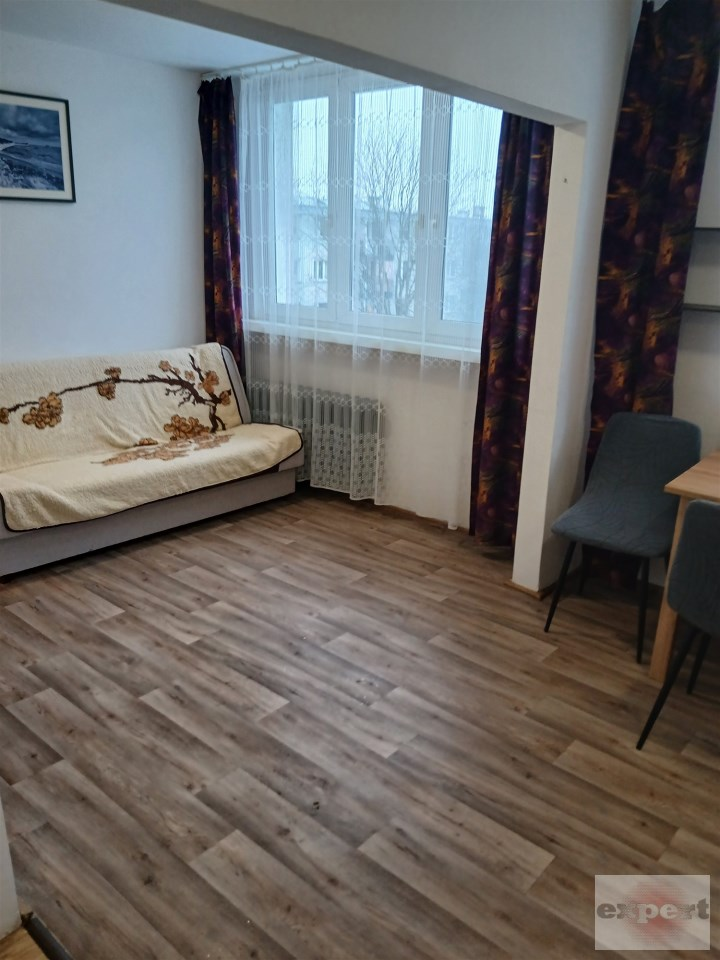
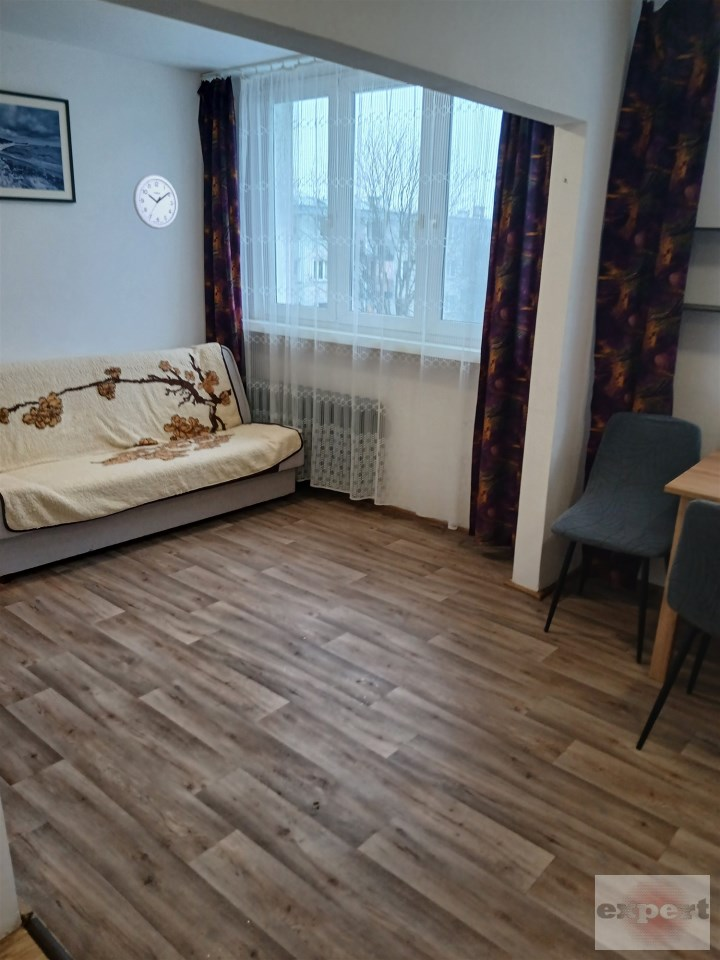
+ wall clock (157, 201)
